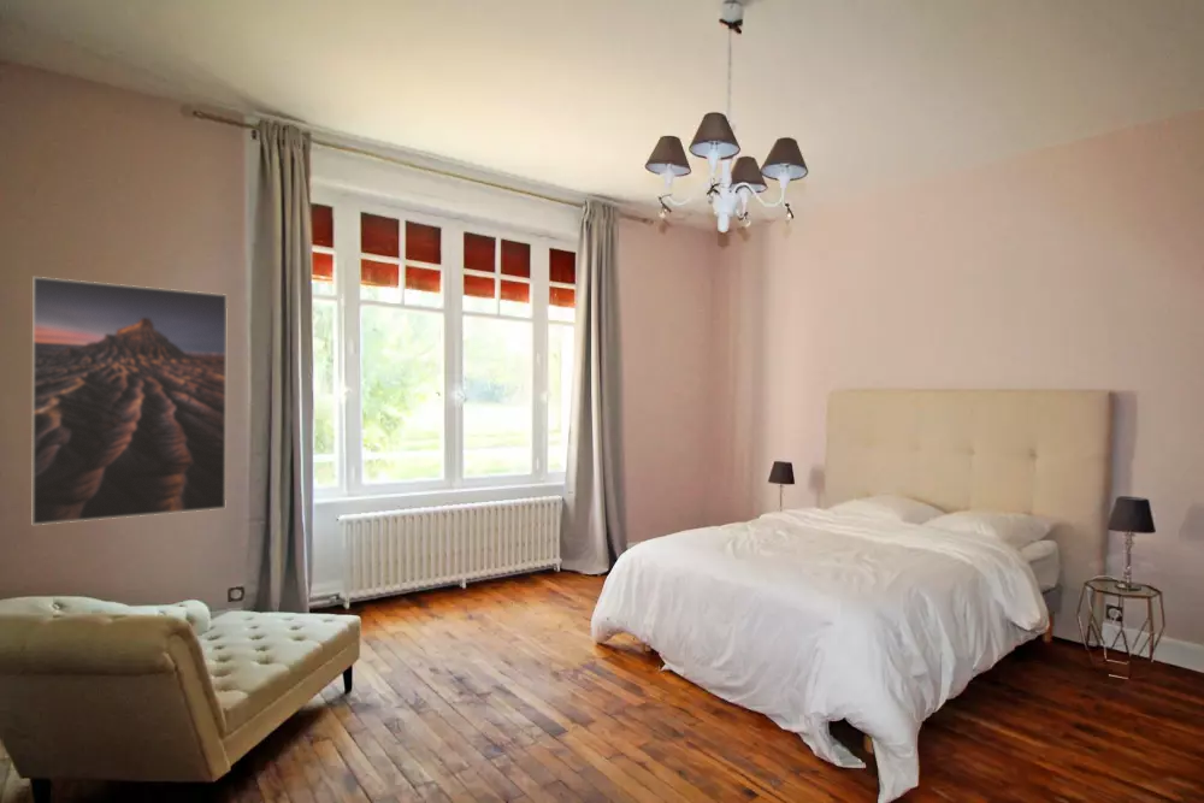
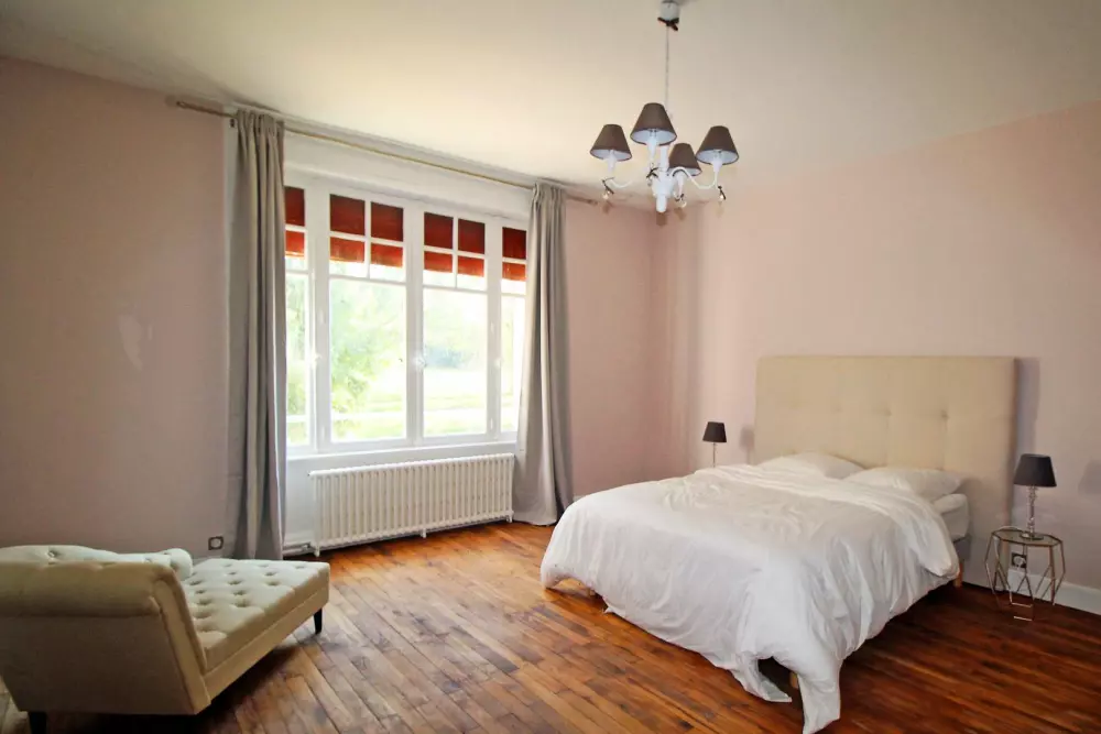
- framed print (136, 401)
